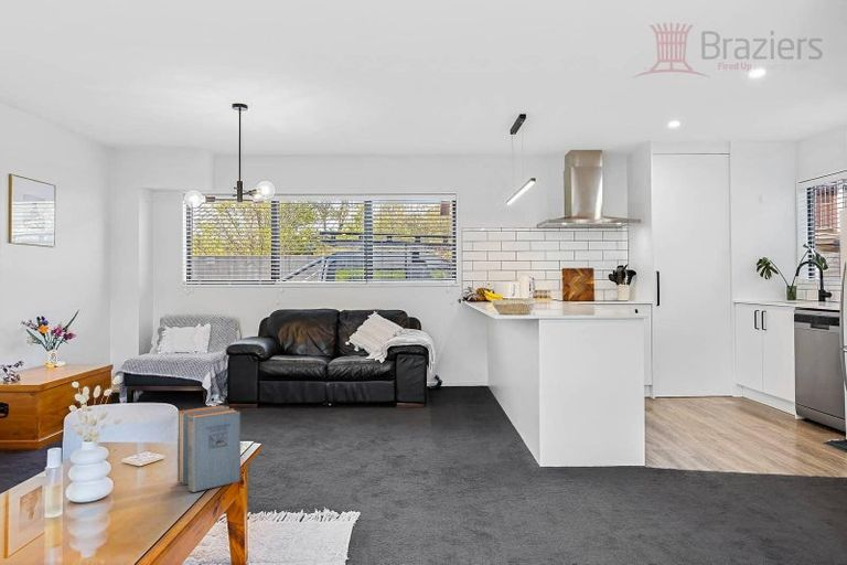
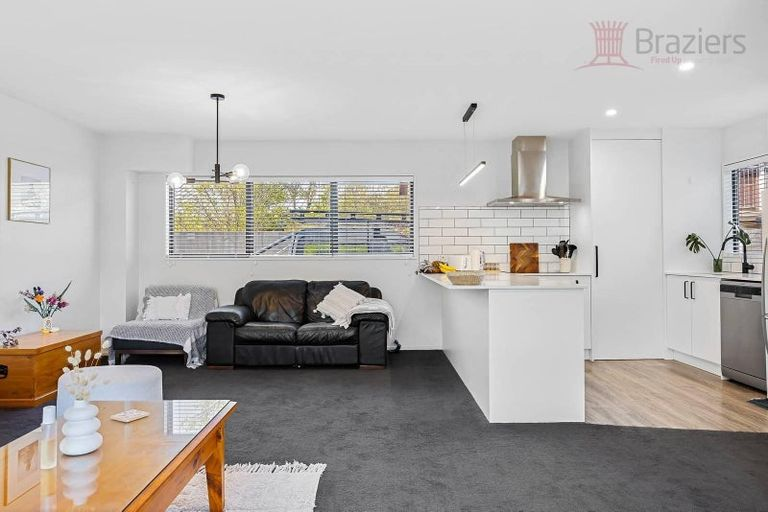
- book (208, 446)
